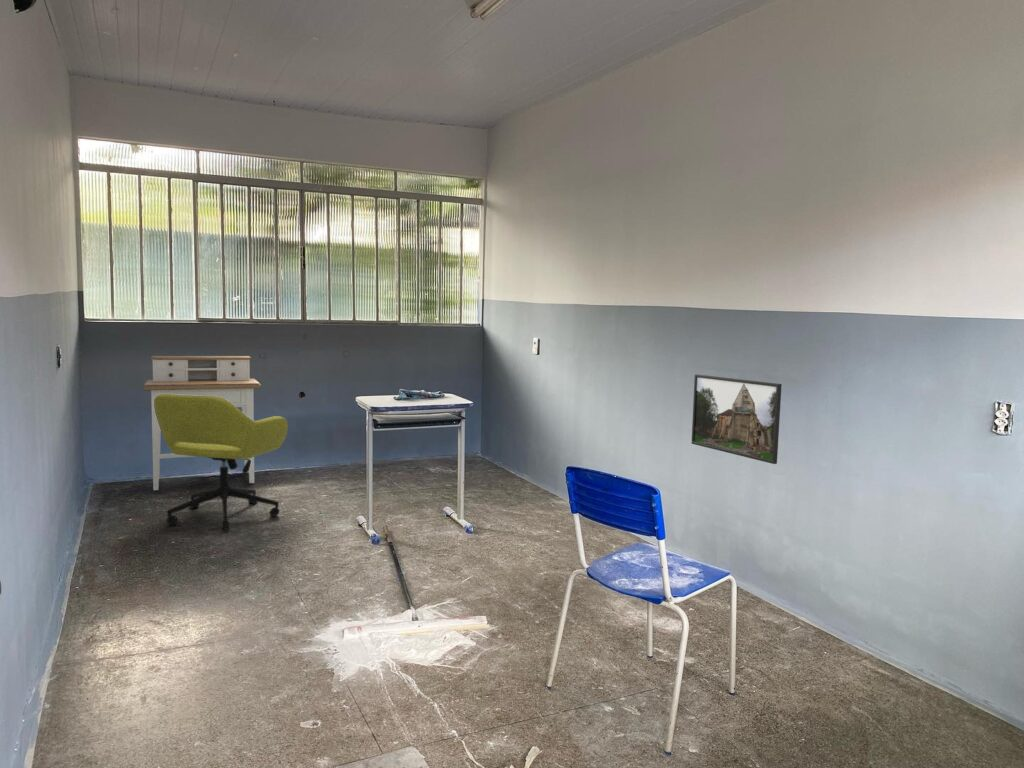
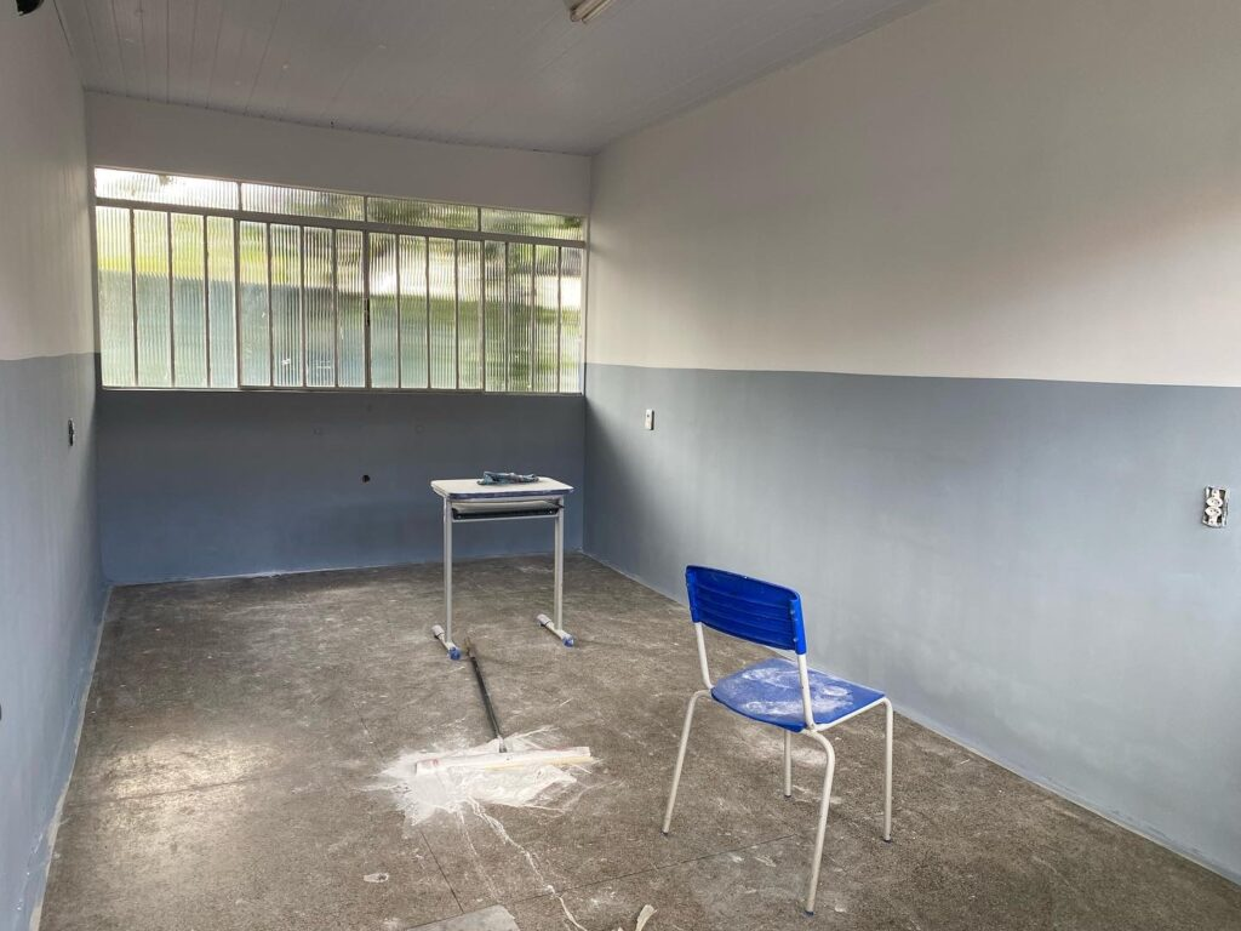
- desk (203, 395)
- office chair (223, 453)
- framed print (733, 416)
